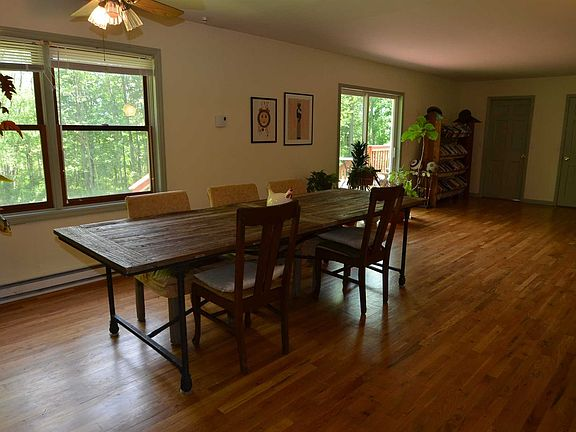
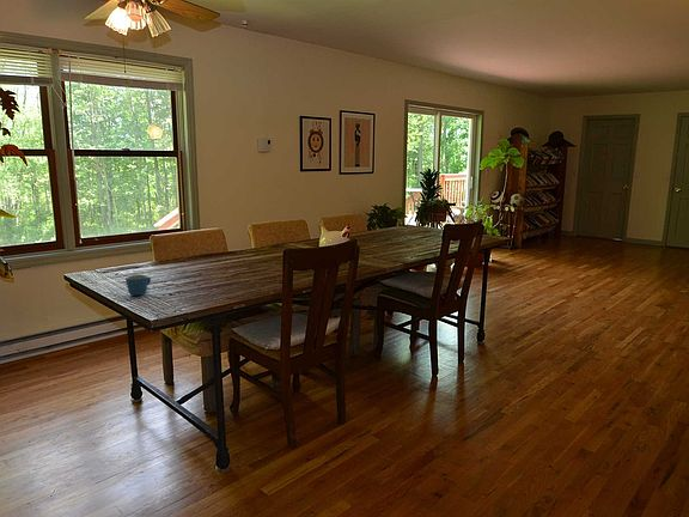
+ mug (139, 285)
